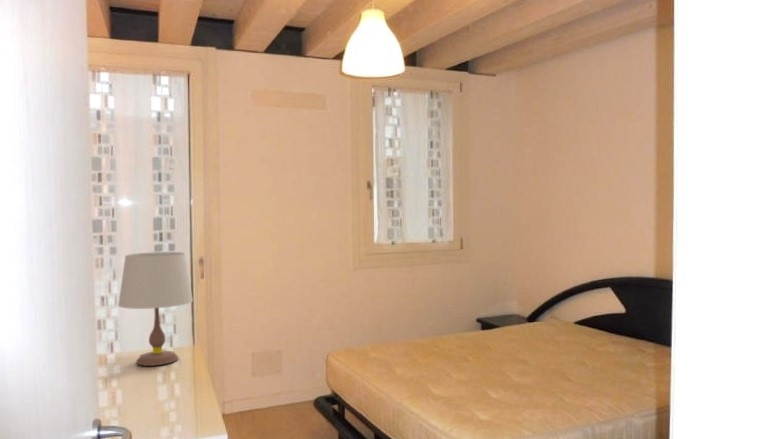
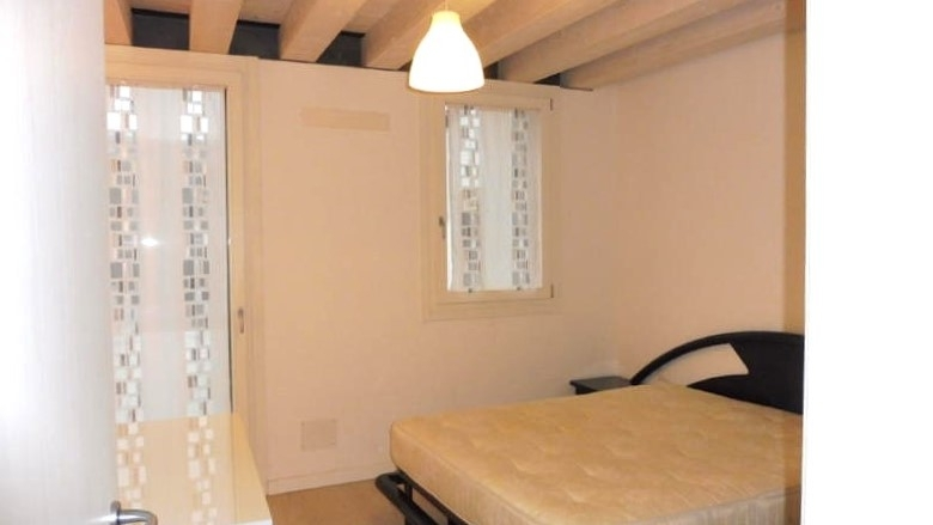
- table lamp (156, 307)
